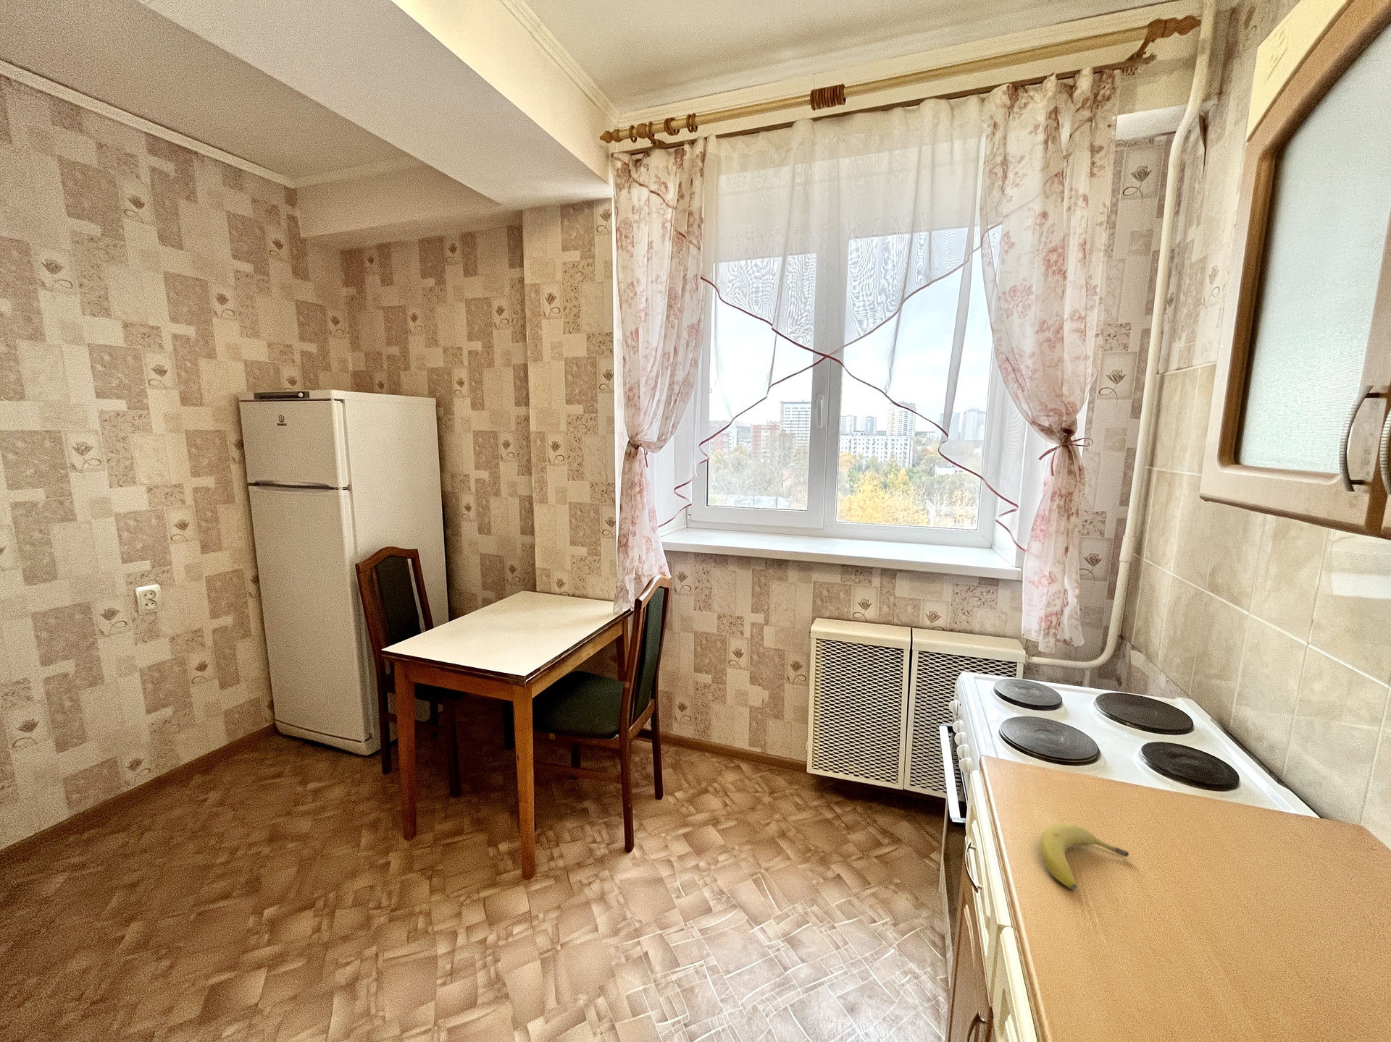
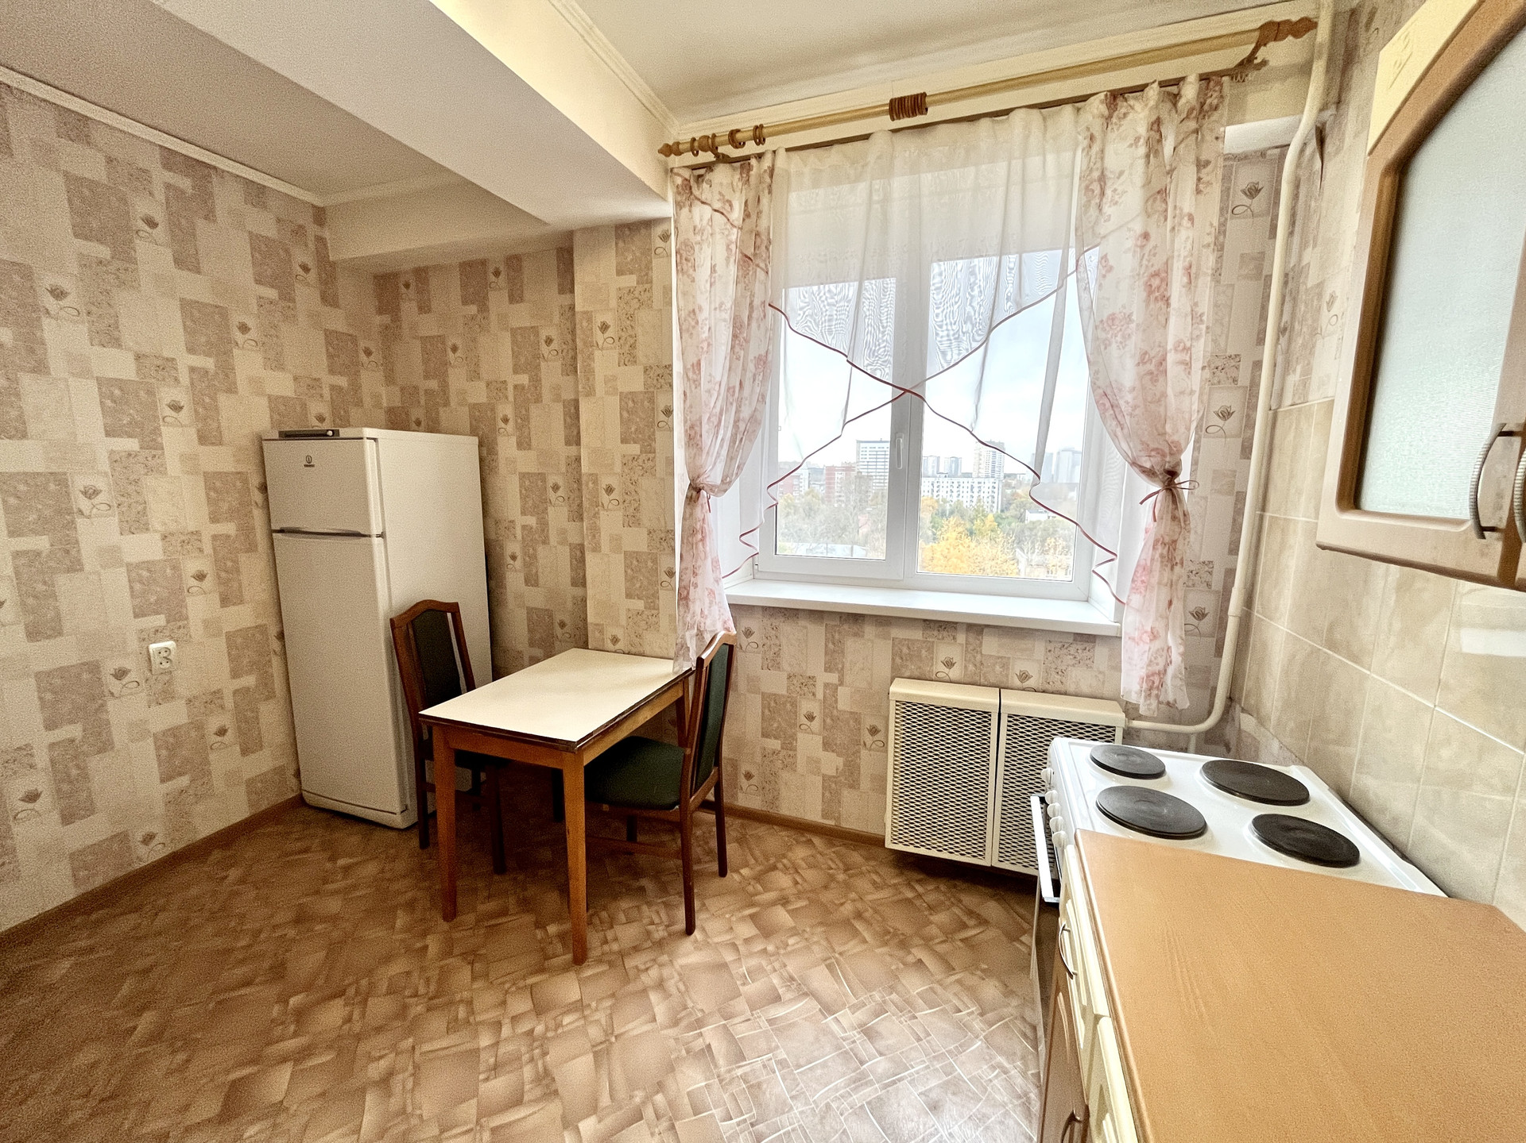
- fruit (1076, 845)
